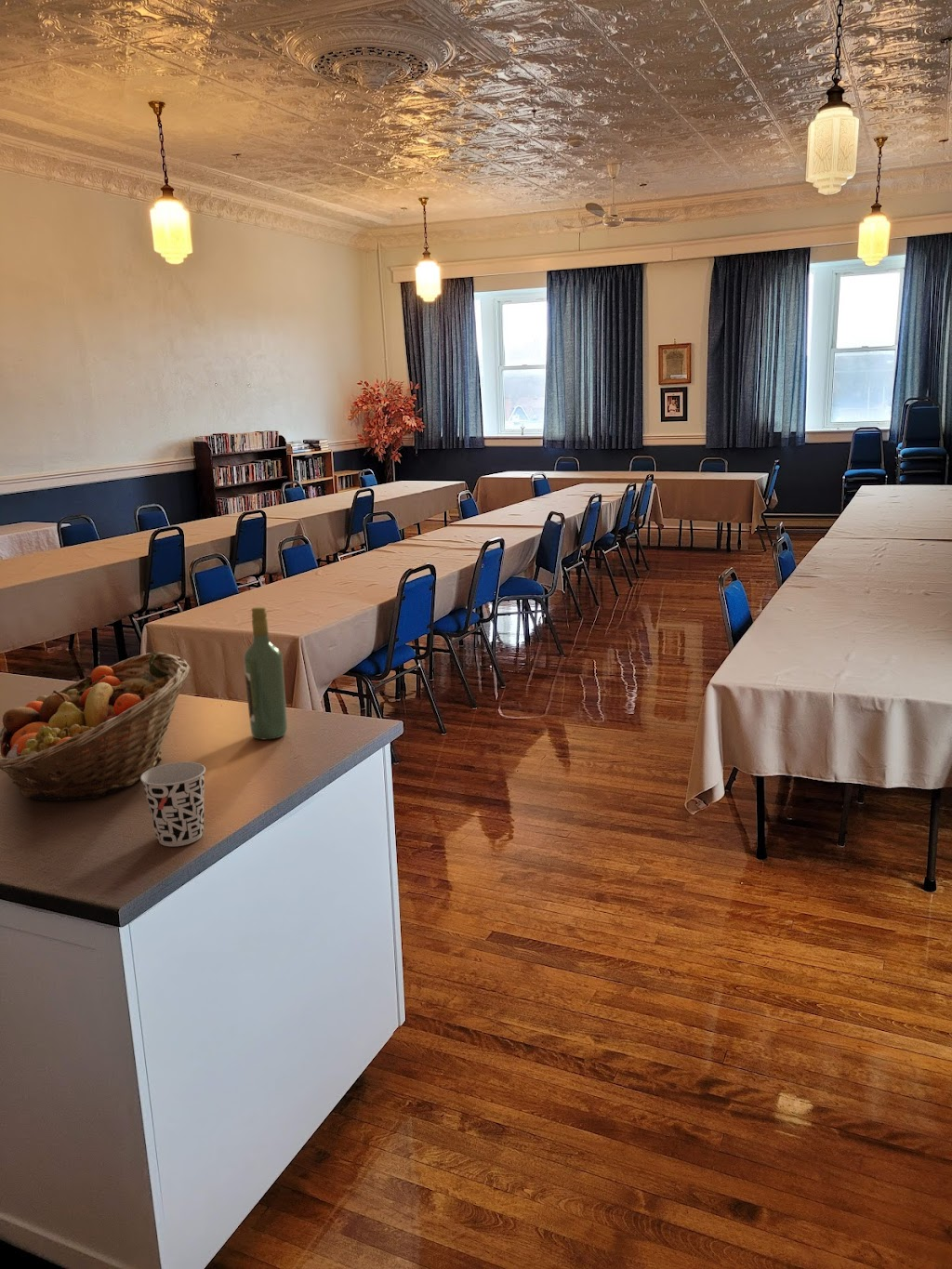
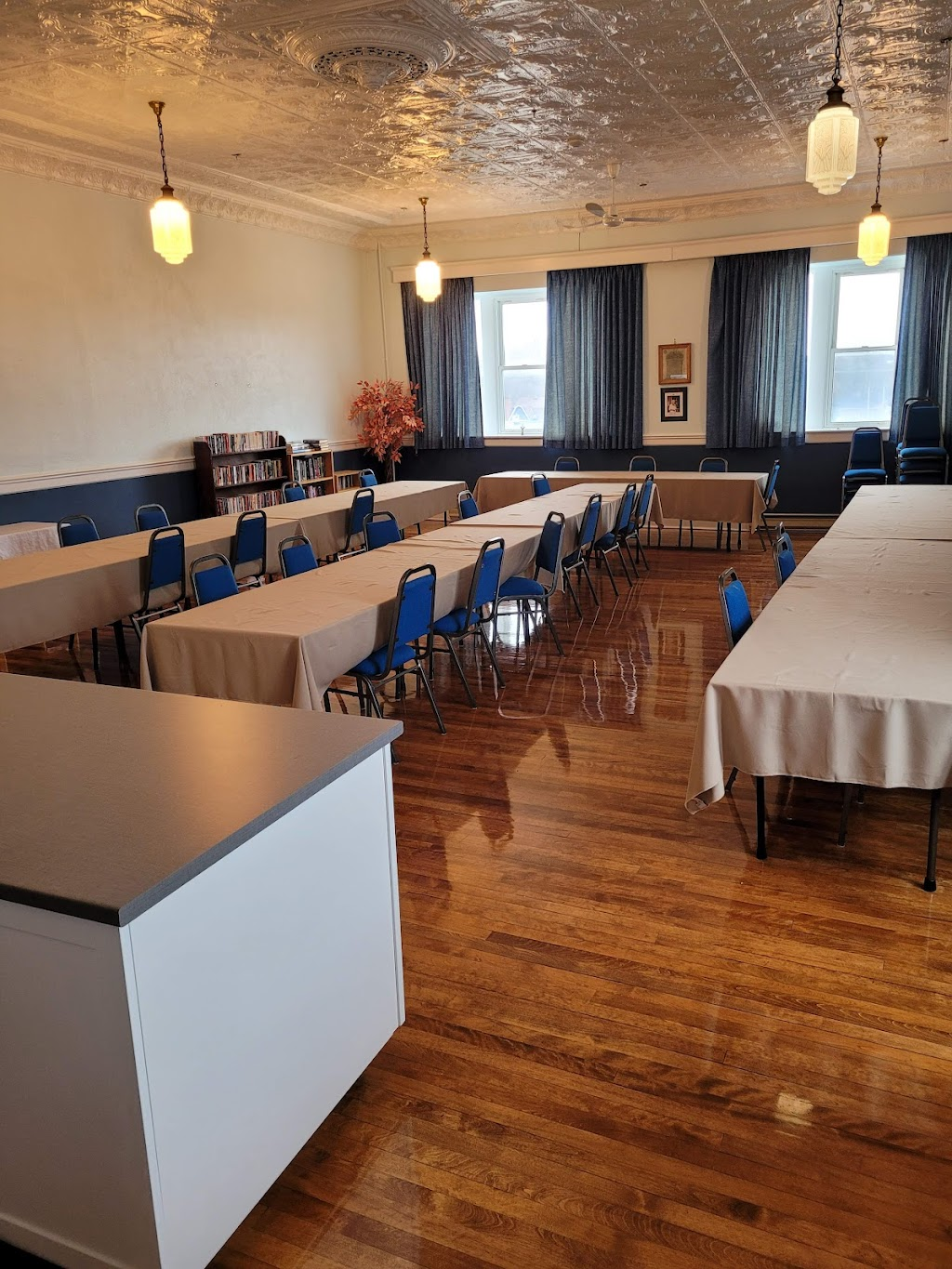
- wine bottle (264, 672)
- cup (177, 805)
- fruit basket (94, 721)
